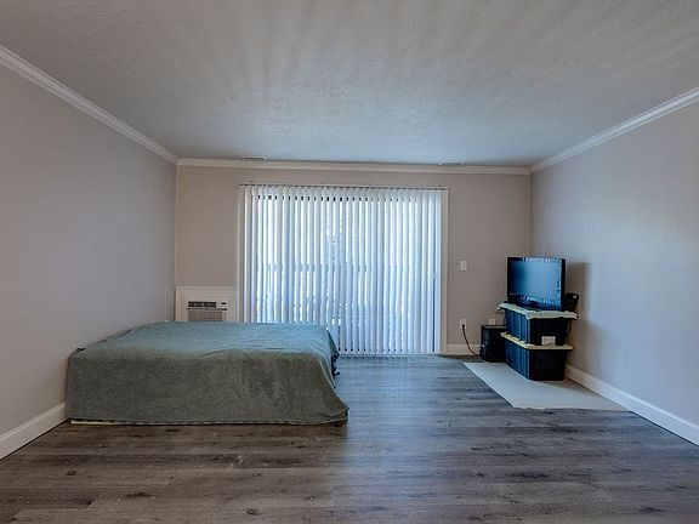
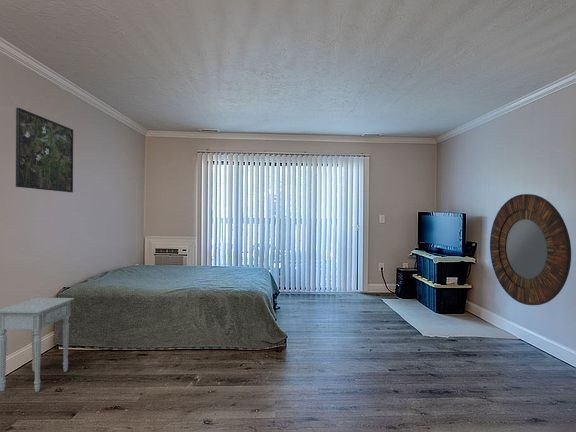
+ home mirror (524, 248)
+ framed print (47, 154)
+ nightstand (37, 342)
